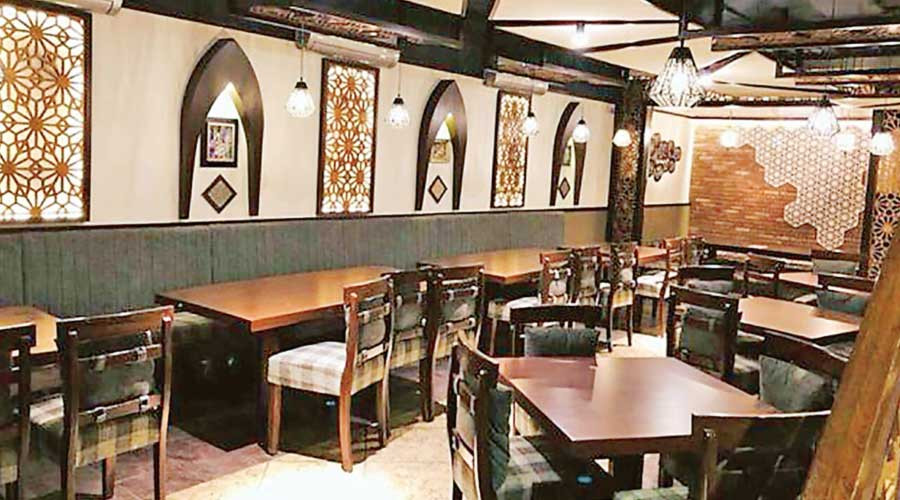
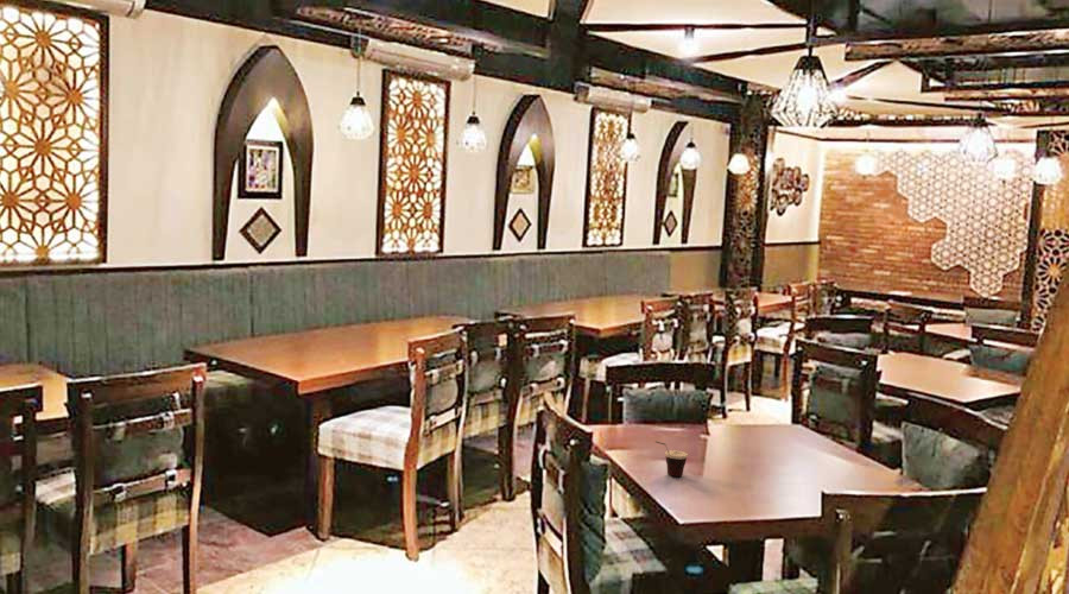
+ cup (669, 457)
